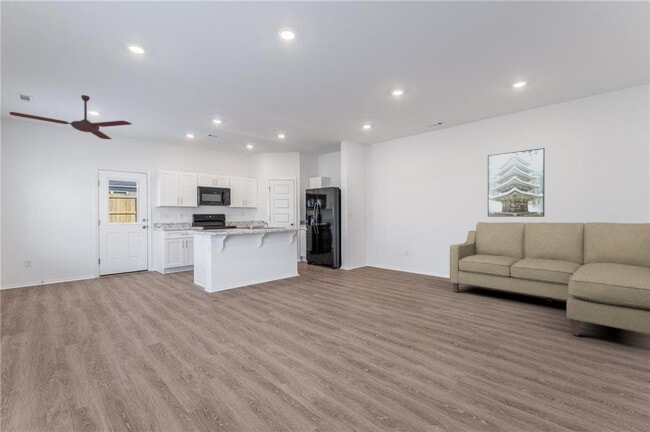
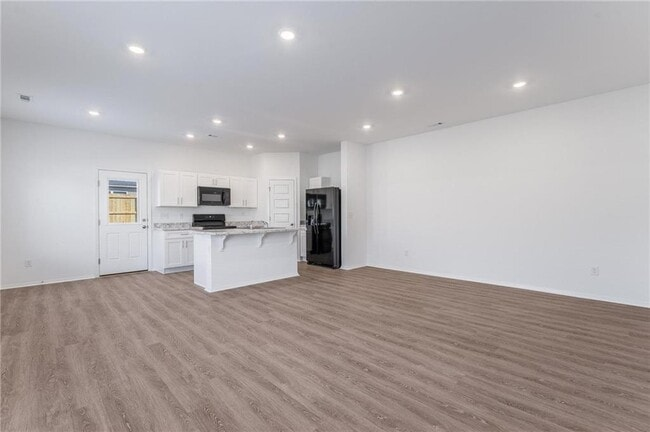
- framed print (514, 184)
- sofa (544, 264)
- ceiling fan (73, 121)
